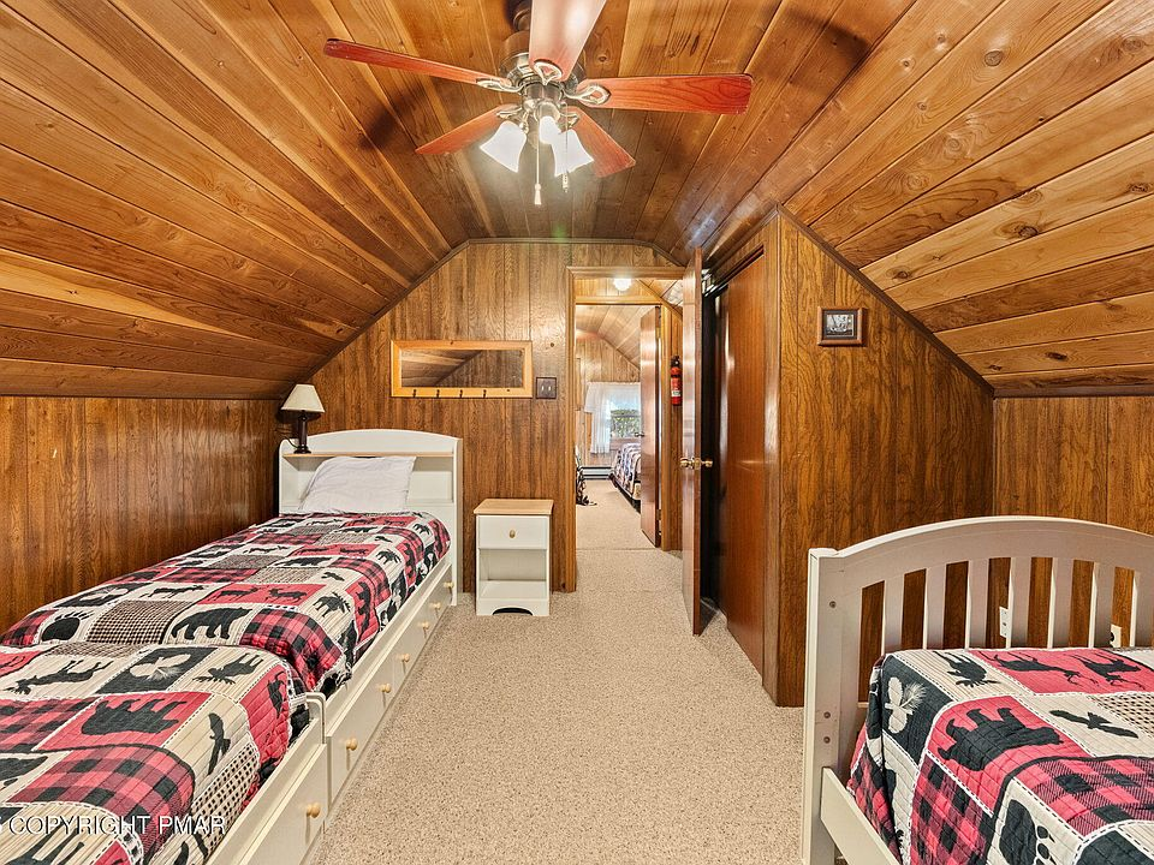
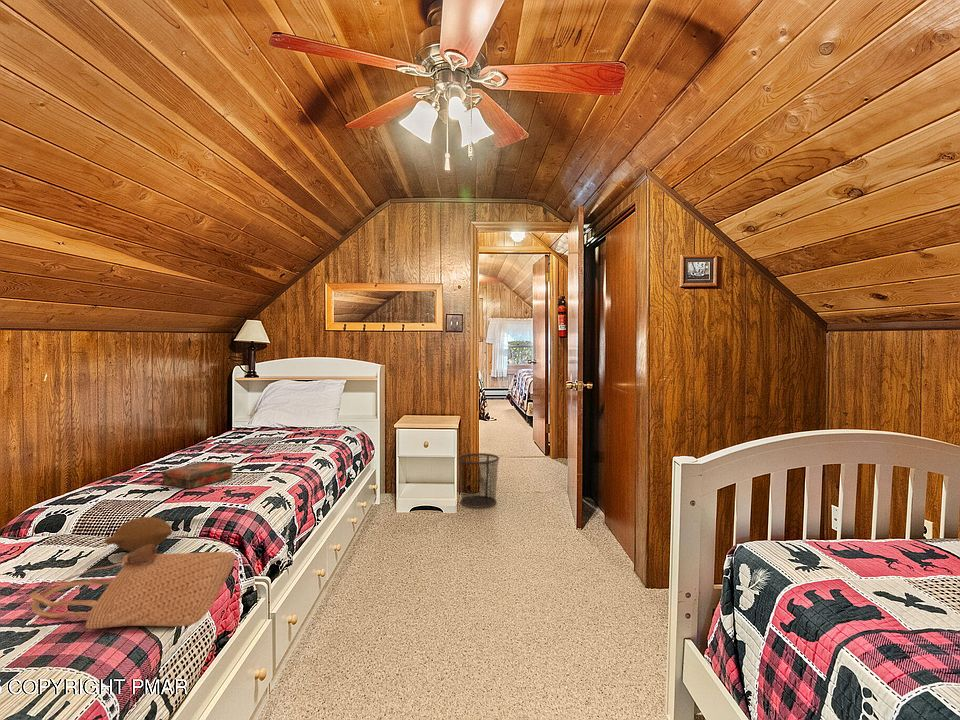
+ waste bin (478, 479)
+ teddy bear (145, 529)
+ tote bag (130, 579)
+ book (198, 474)
